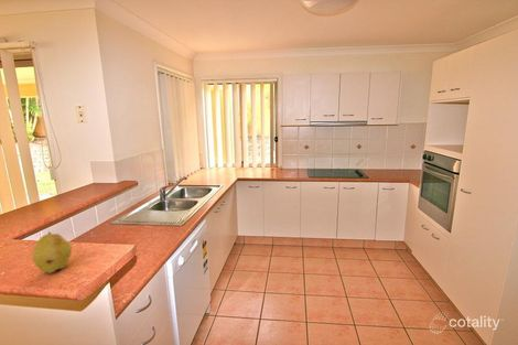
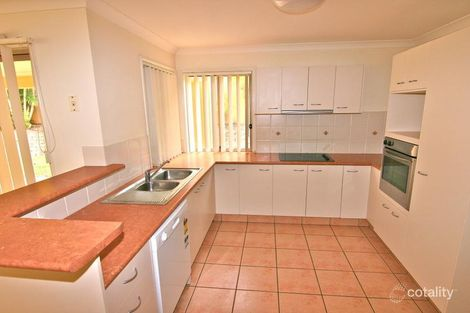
- fruit (52, 251)
